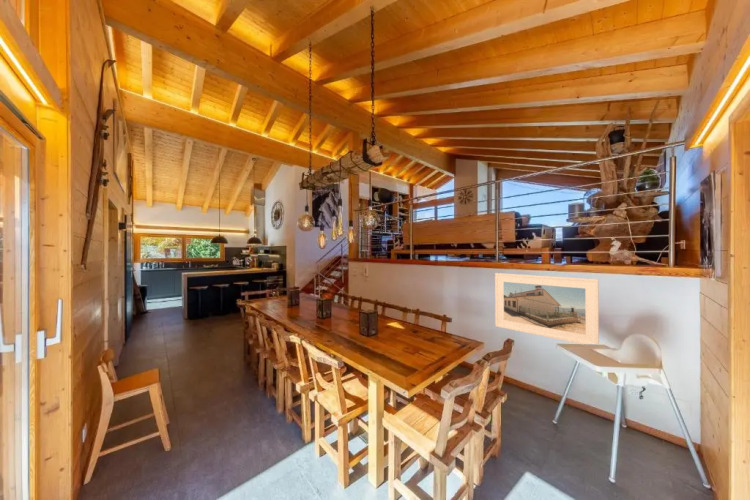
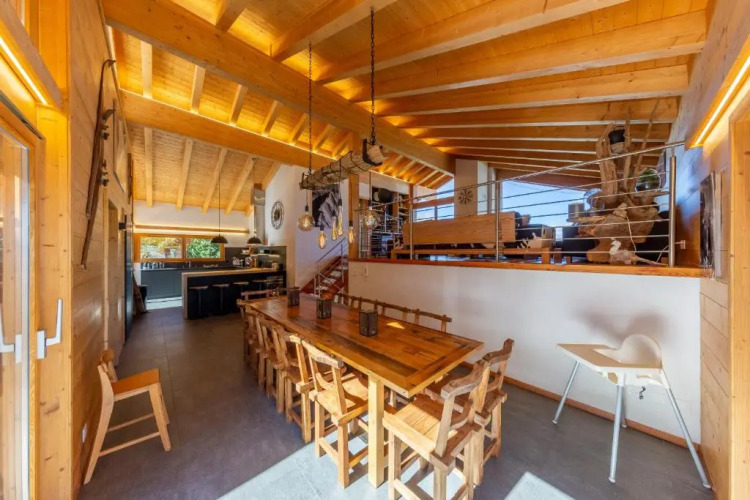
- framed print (540, 305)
